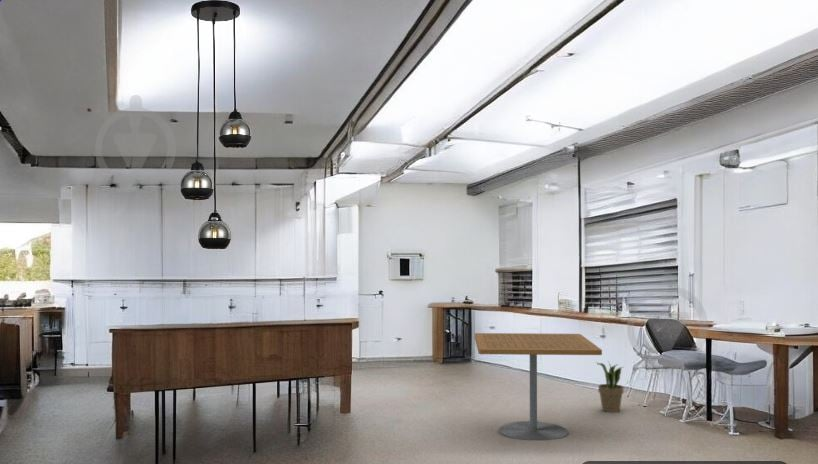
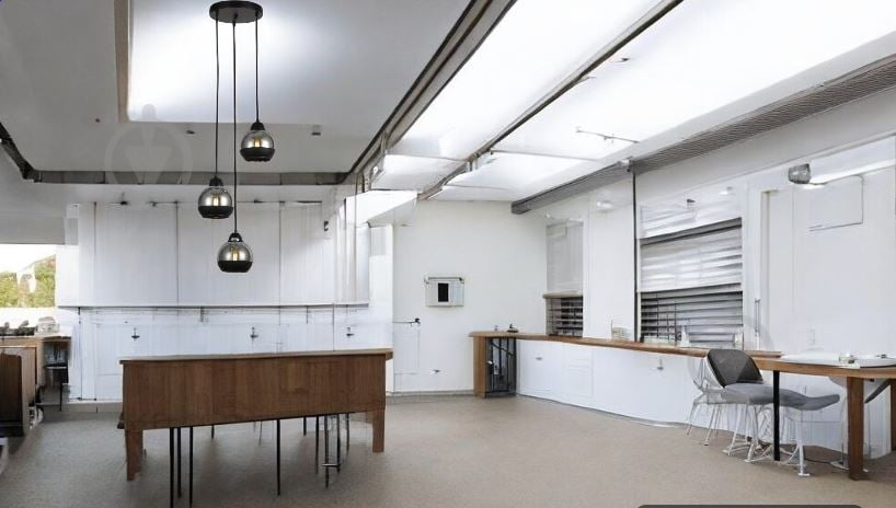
- potted plant (609, 385)
- dining table (533, 386)
